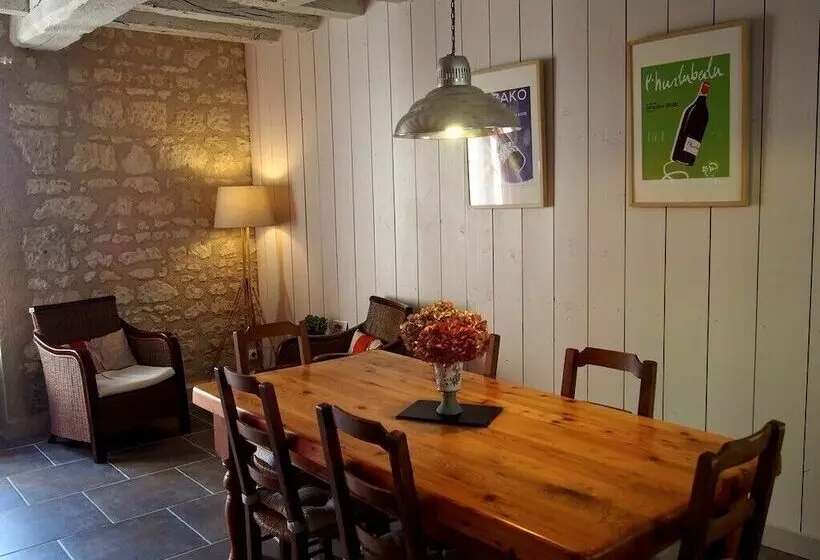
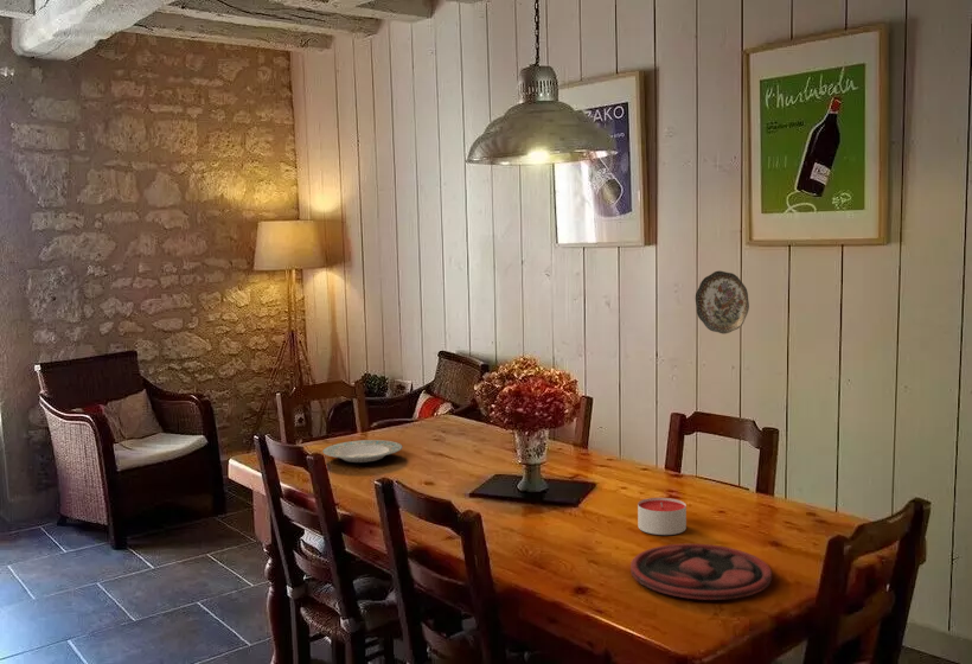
+ decorative plate (723, 301)
+ candle (661, 515)
+ plate (699, 568)
+ plate (363, 453)
